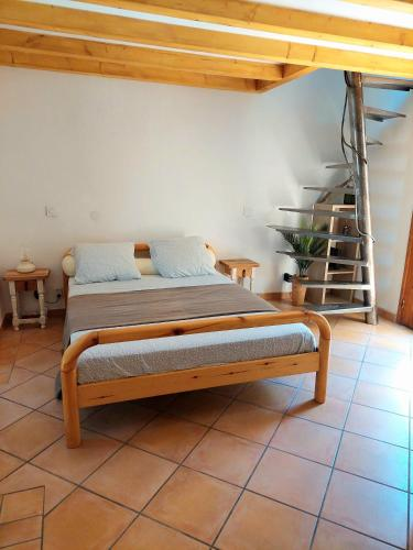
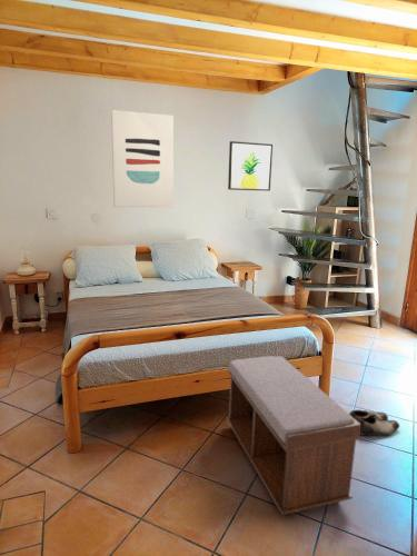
+ wall art (250, 167)
+ wall art (143, 161)
+ shoe (373, 419)
+ bench (281, 424)
